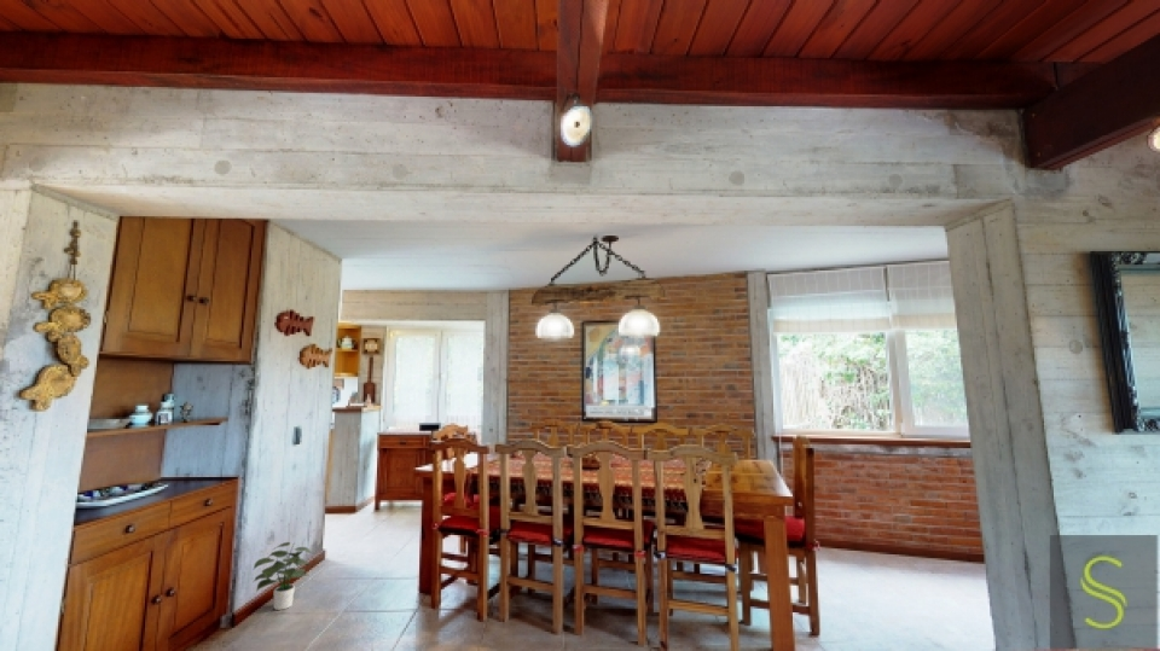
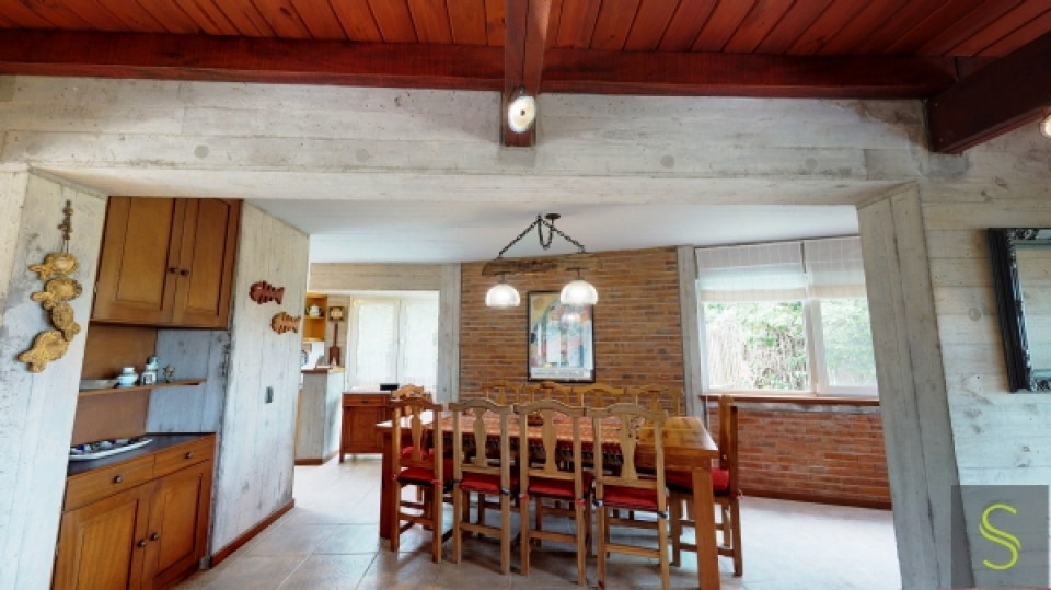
- potted plant (284, 575)
